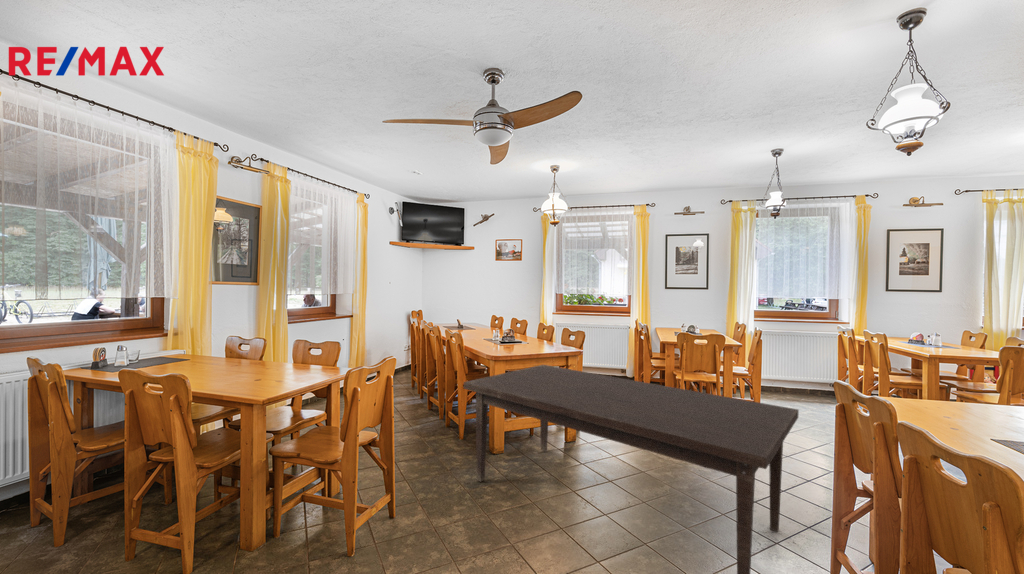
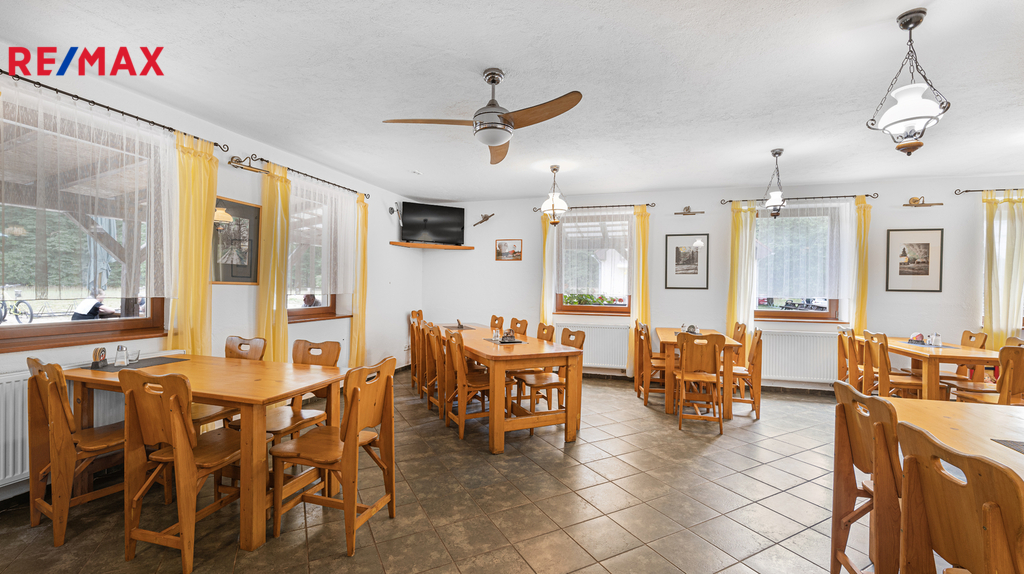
- dining table (615, 441)
